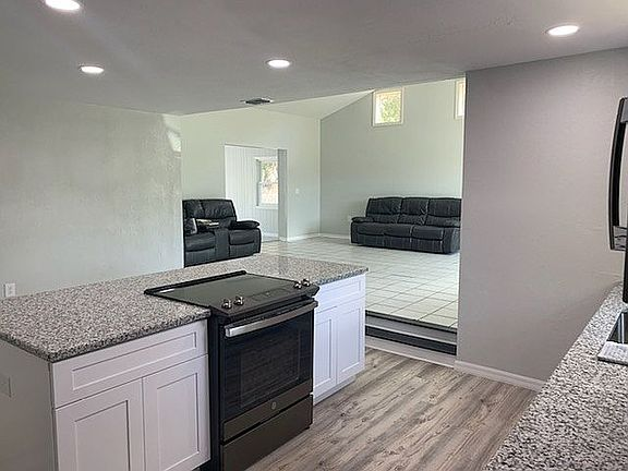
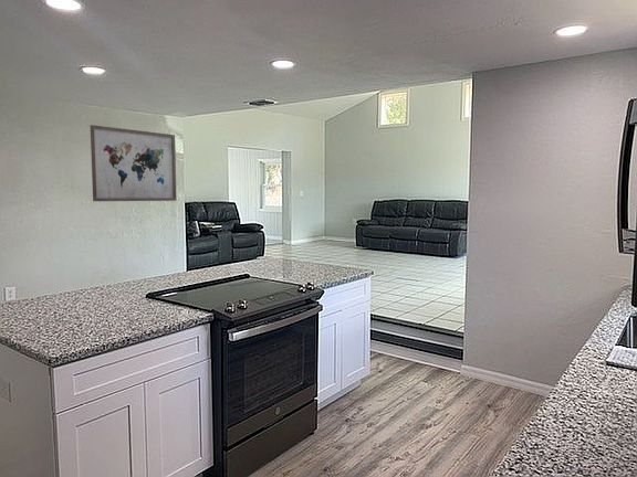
+ wall art (136, 166)
